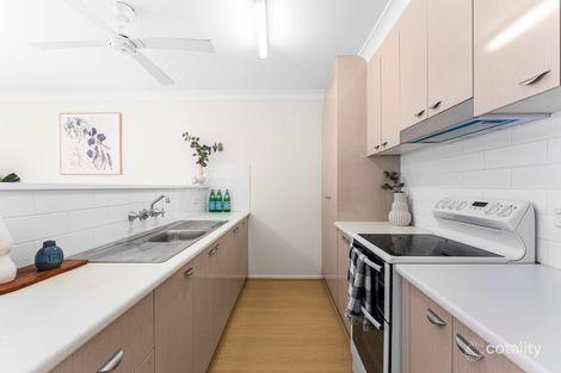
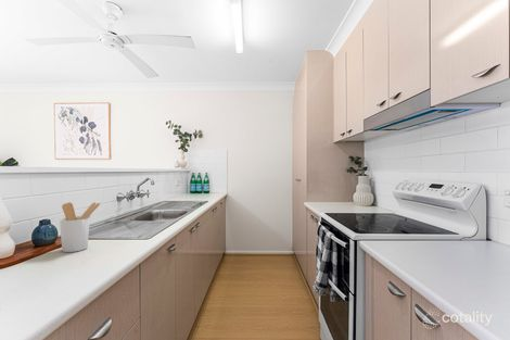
+ utensil holder (81, 224)
